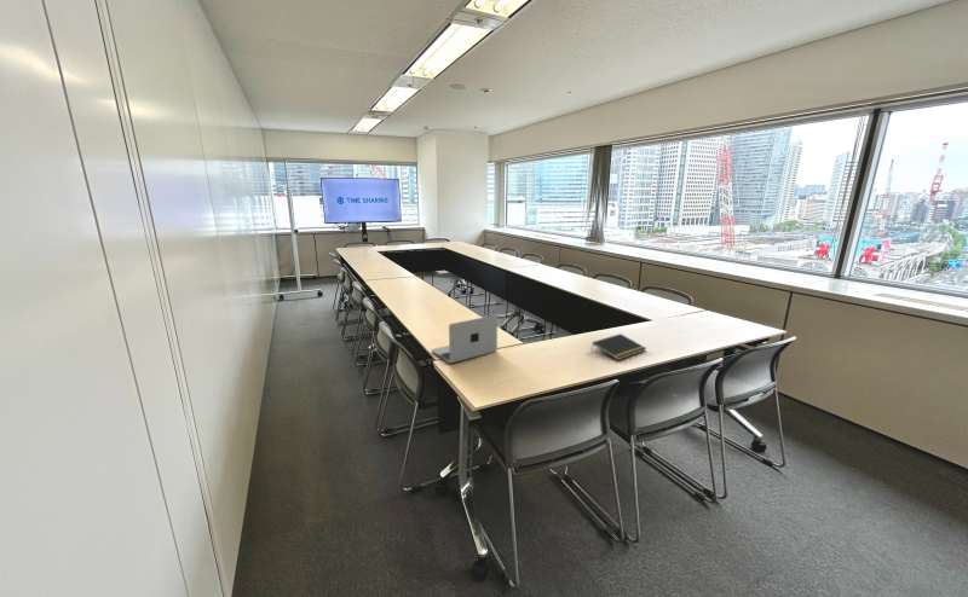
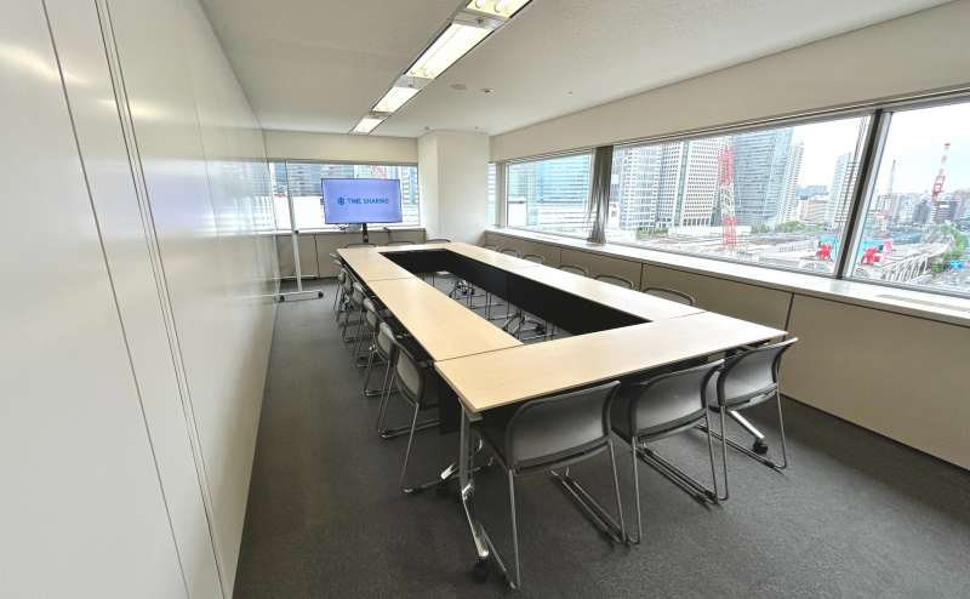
- laptop (463, 332)
- notepad (618, 346)
